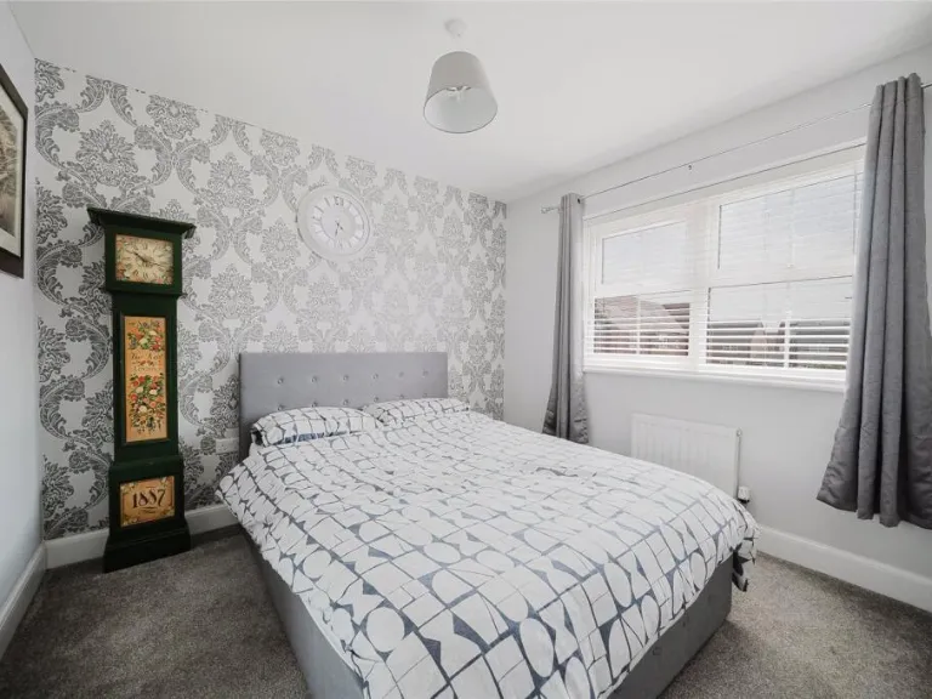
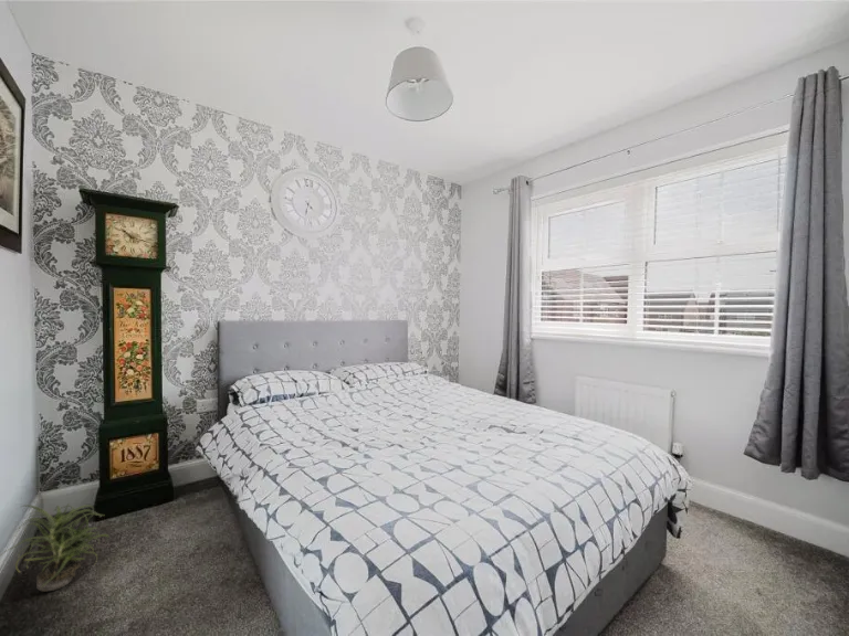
+ potted plant (56, 539)
